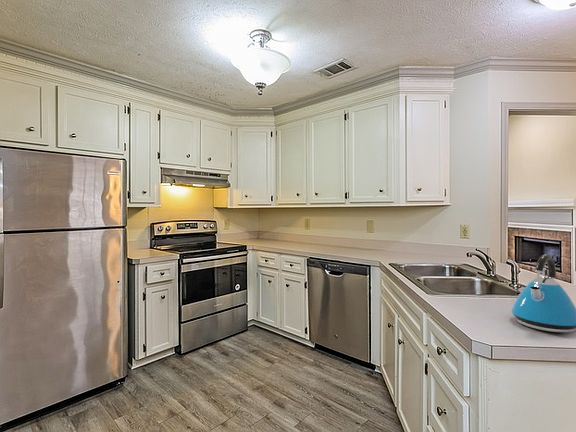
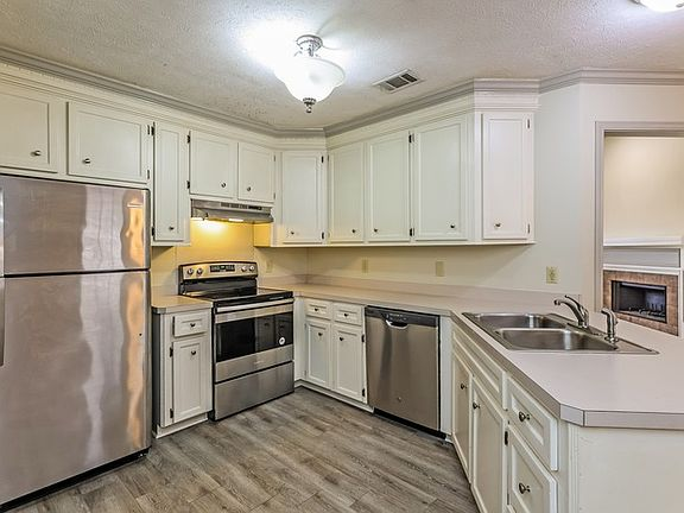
- kettle (545, 289)
